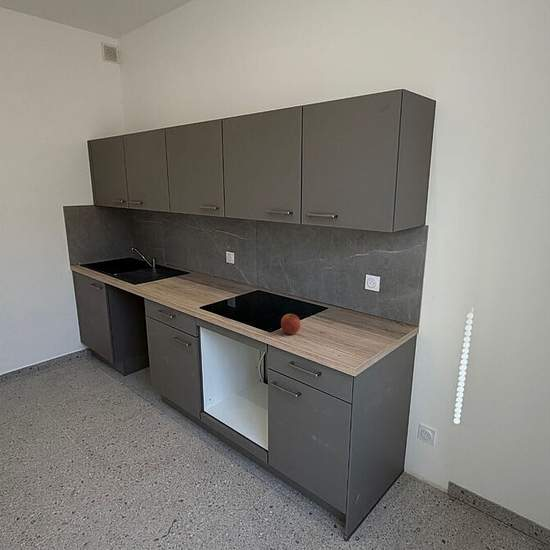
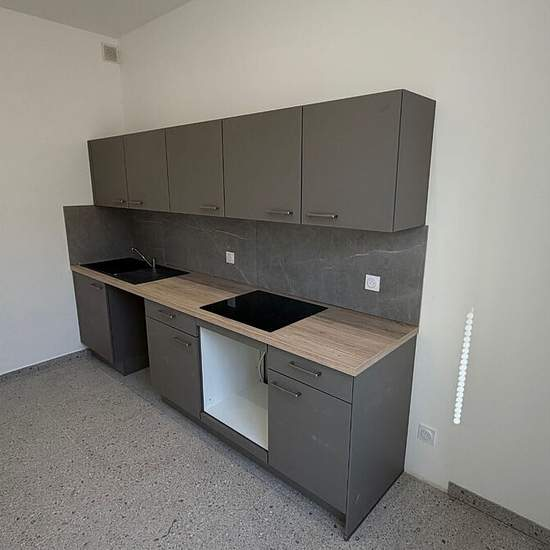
- apple (290, 322)
